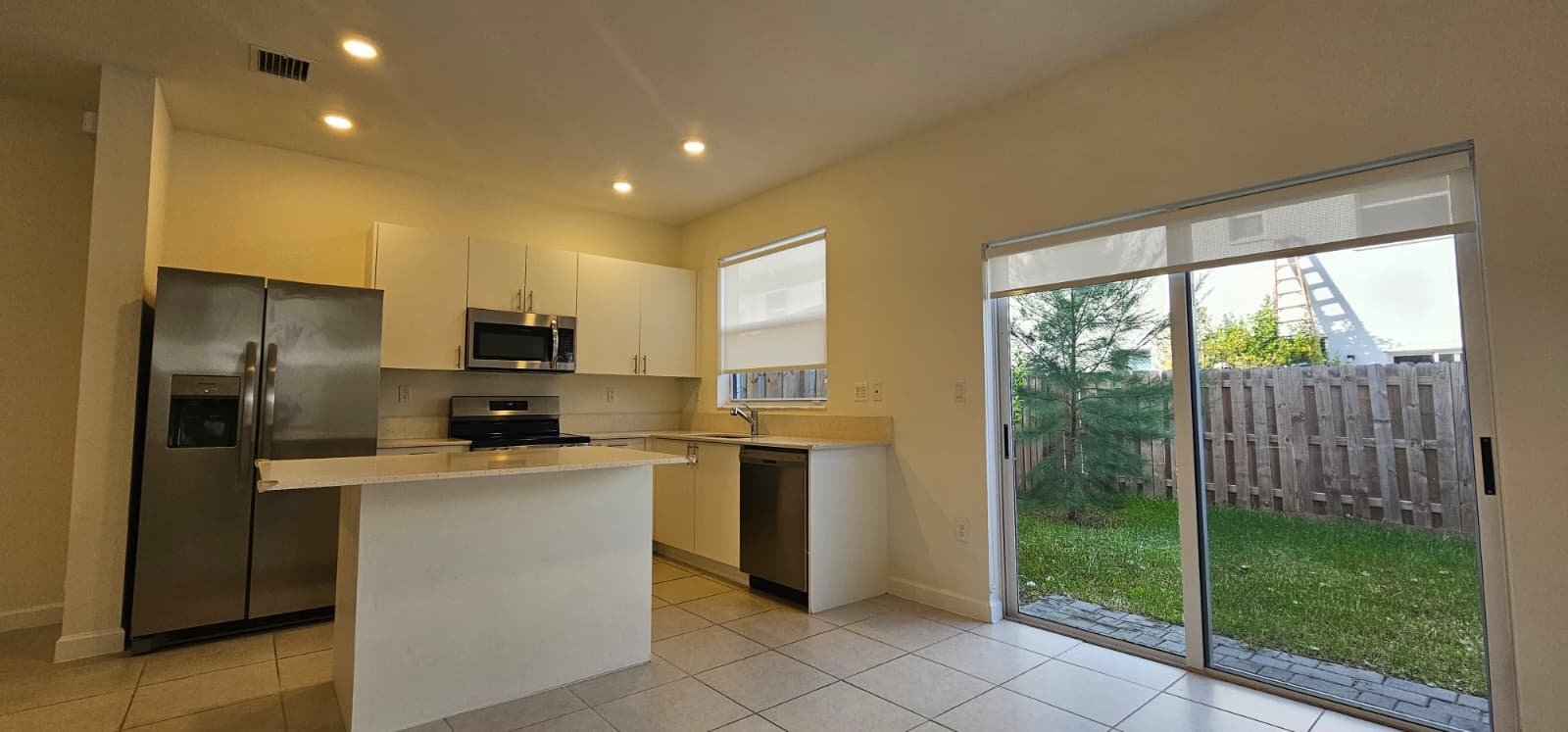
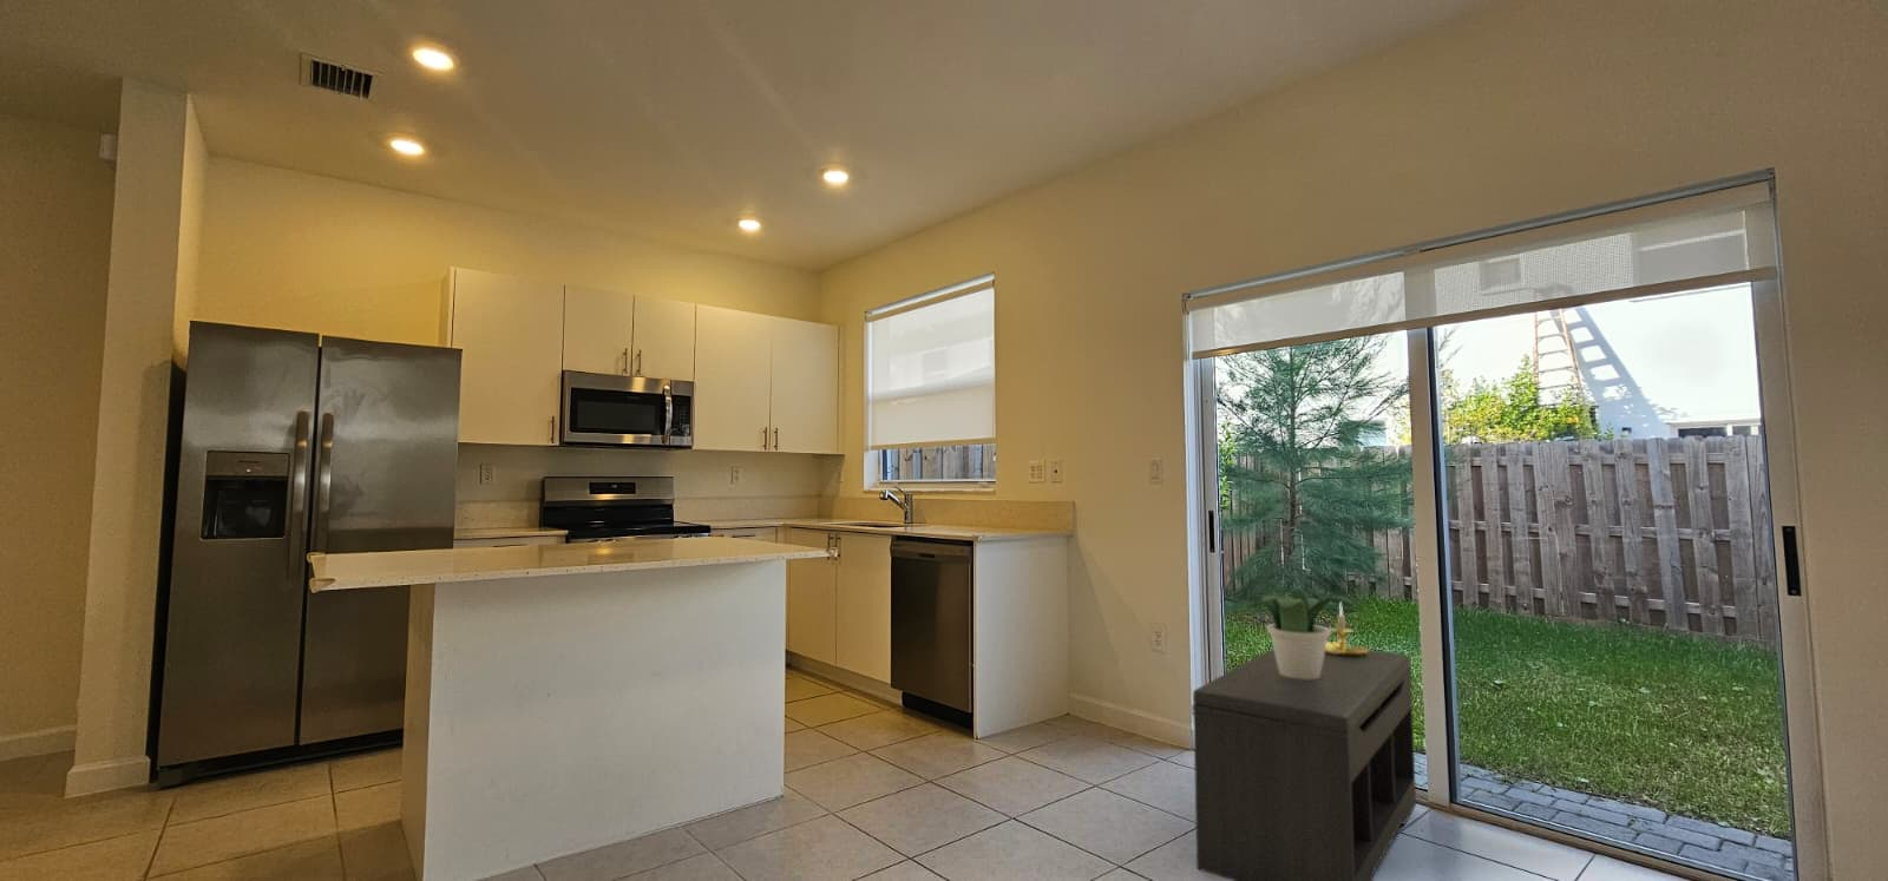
+ potted plant (1299, 633)
+ bench (1314, 751)
+ candle holder (1338, 625)
